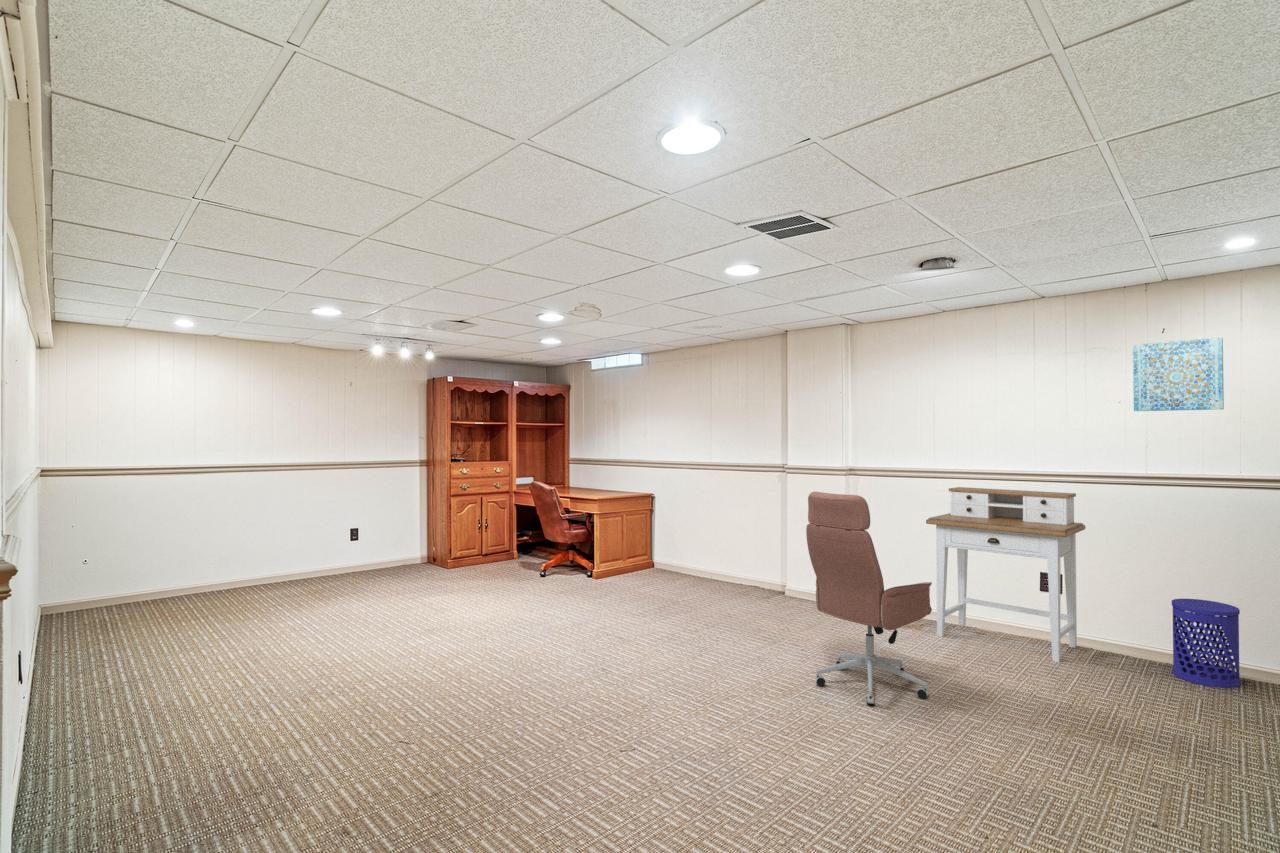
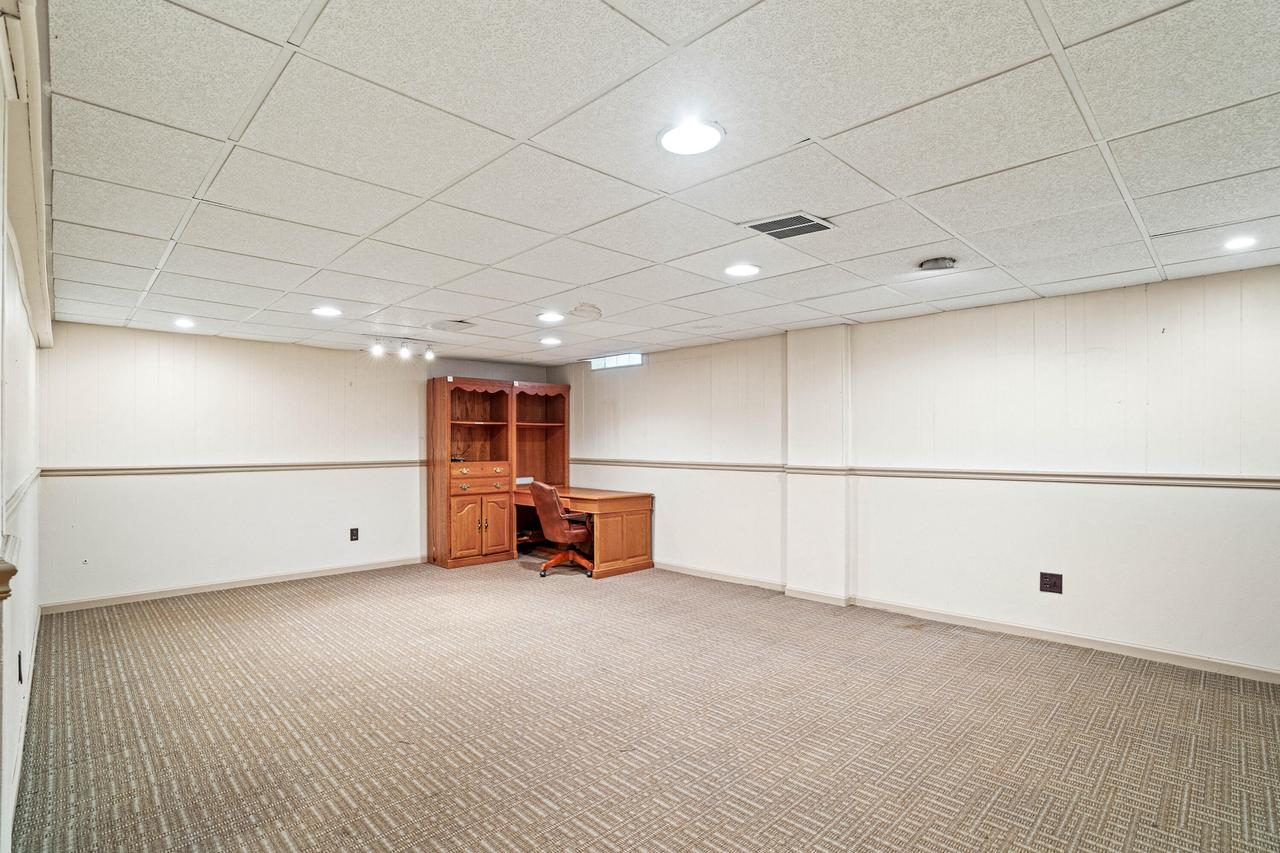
- desk (1003, 553)
- office chair (866, 588)
- wall art (1176, 375)
- waste bin (1205, 641)
